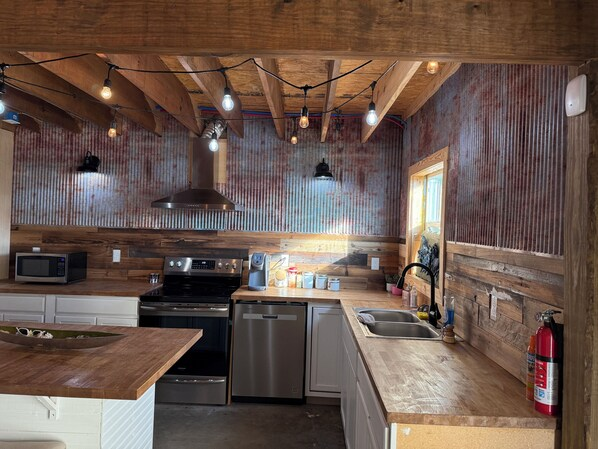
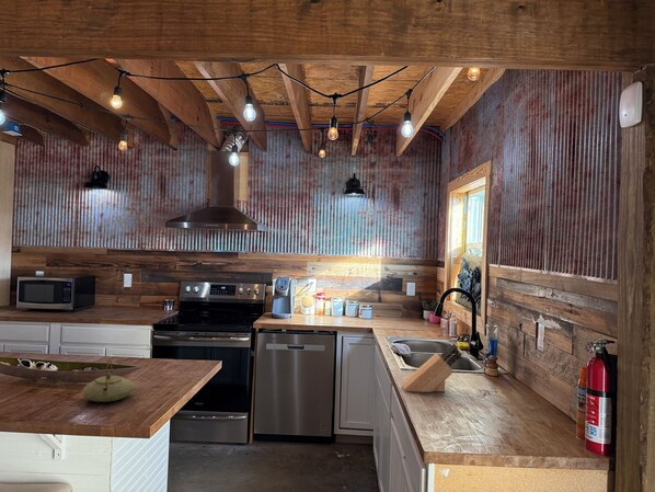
+ knife block (432, 366)
+ teapot (107, 379)
